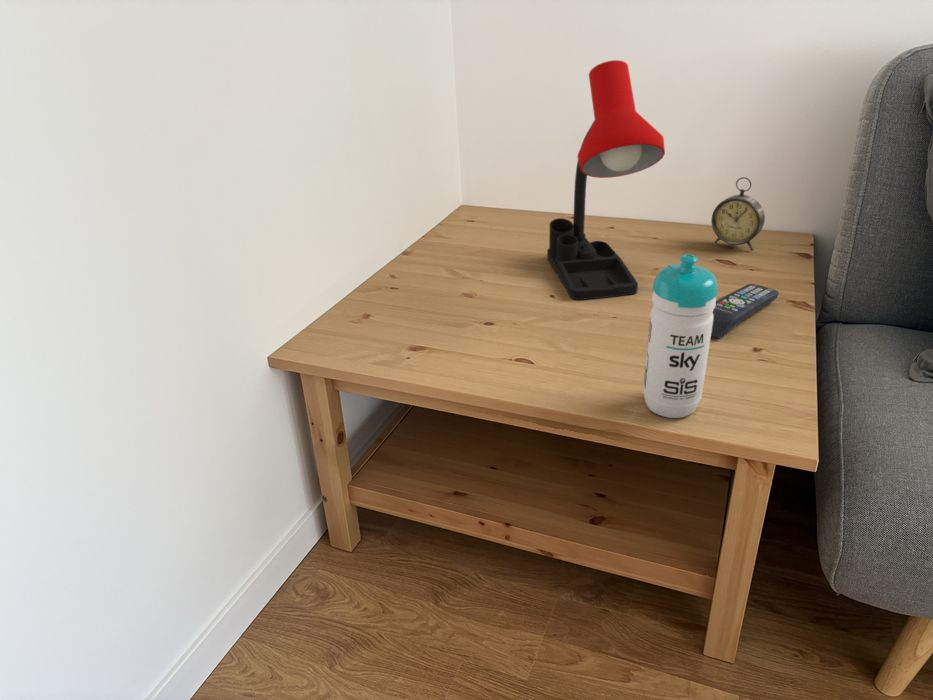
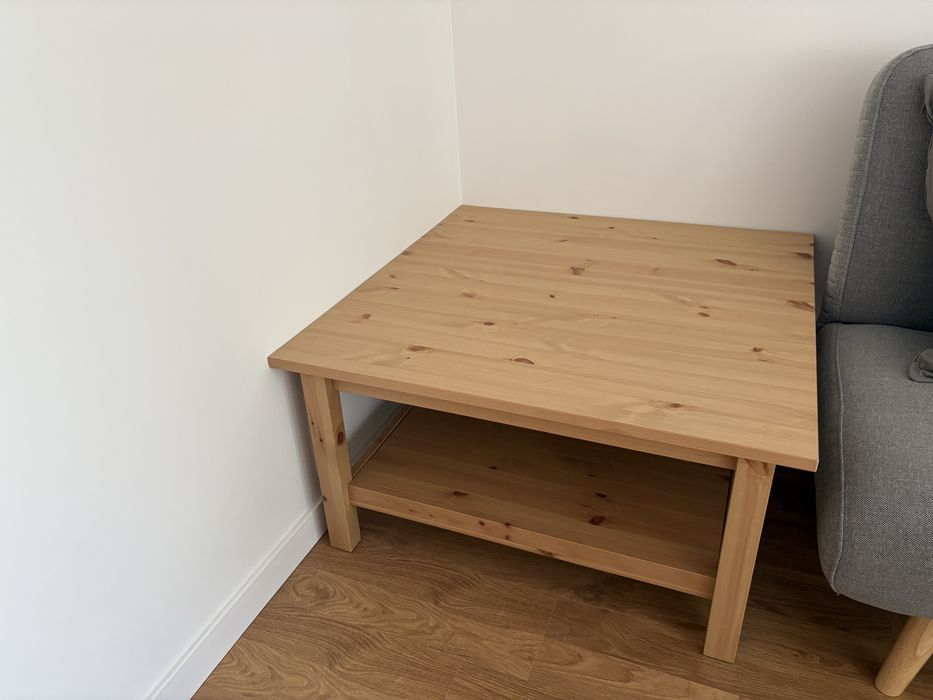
- water bottle (679, 334)
- alarm clock (739, 212)
- desk lamp (600, 177)
- remote control (738, 306)
